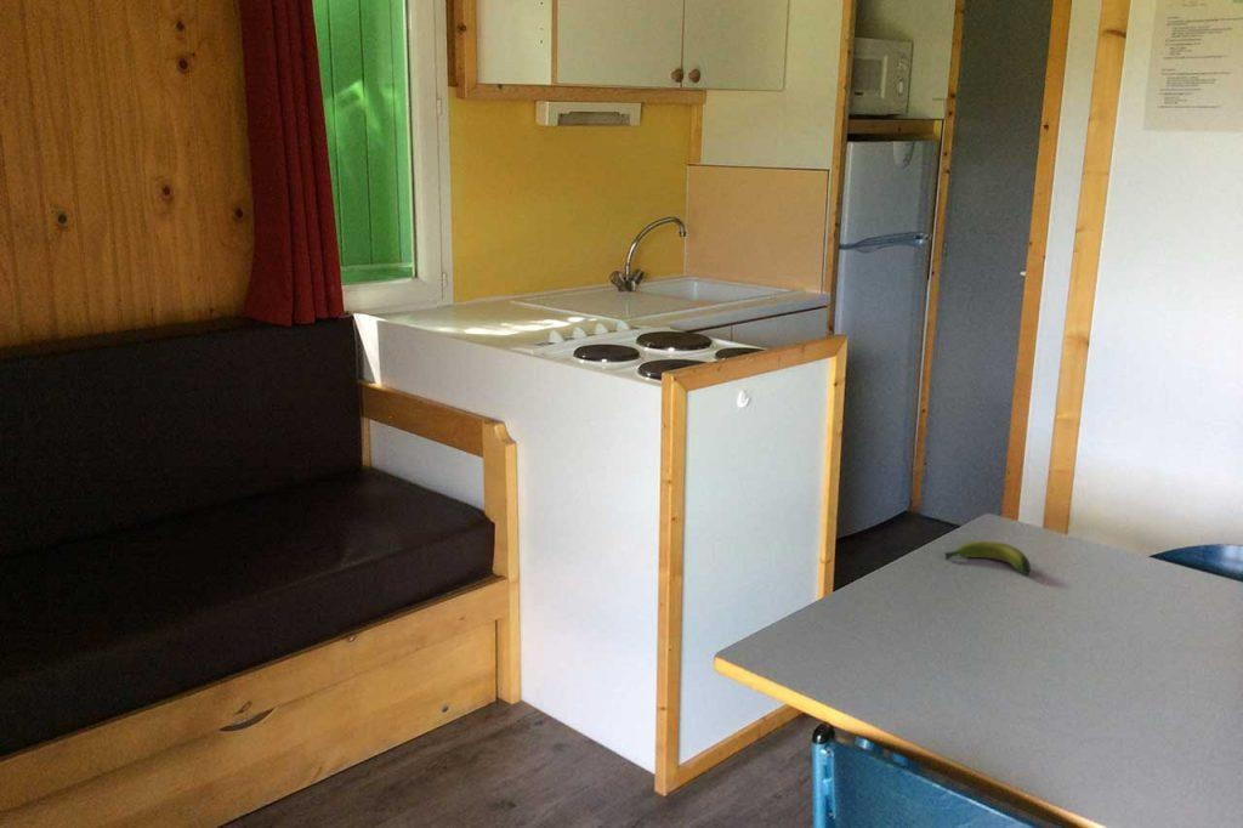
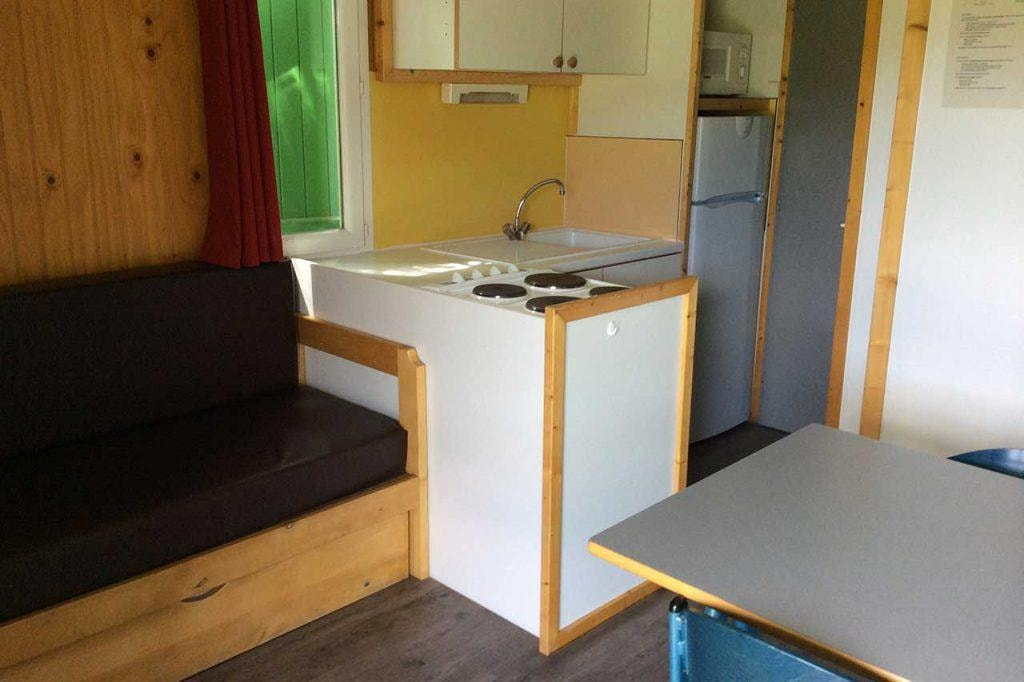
- banana (987, 554)
